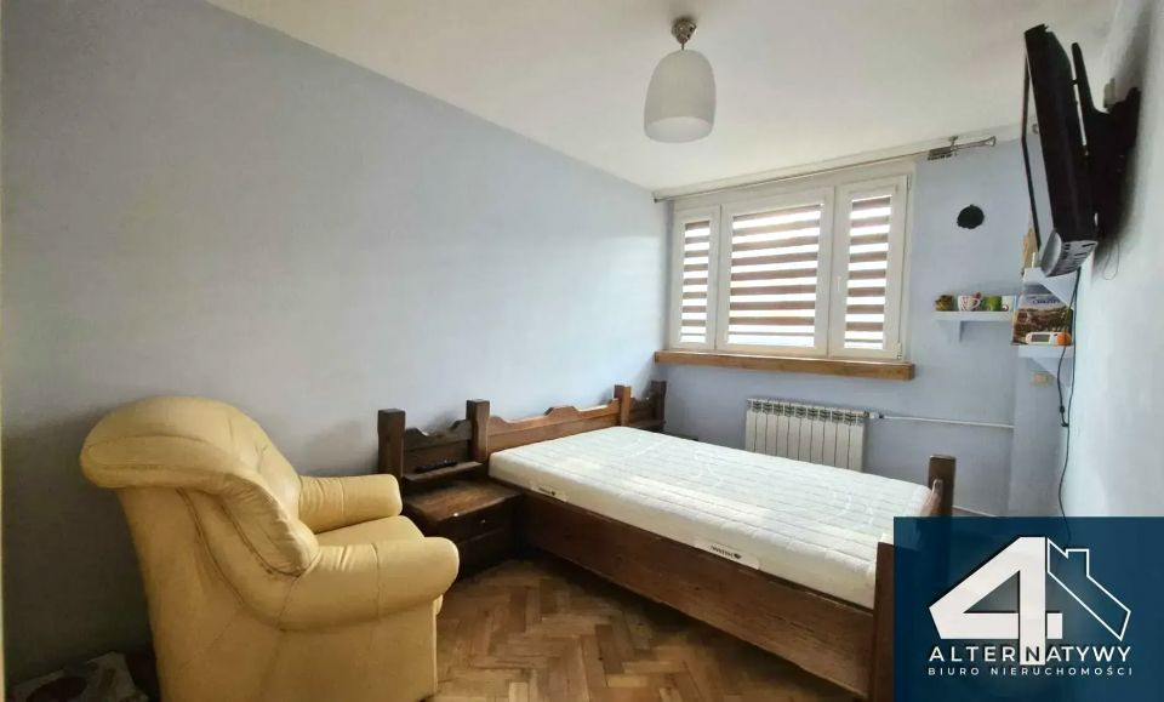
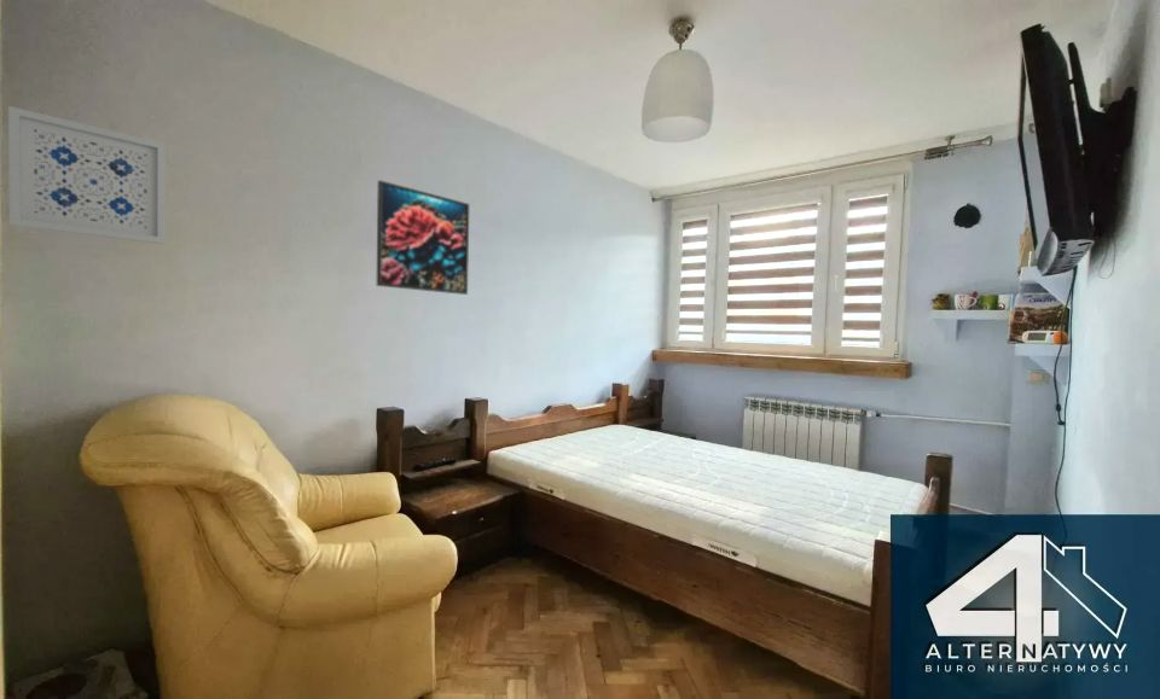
+ wall art (93, 181)
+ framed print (425, 241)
